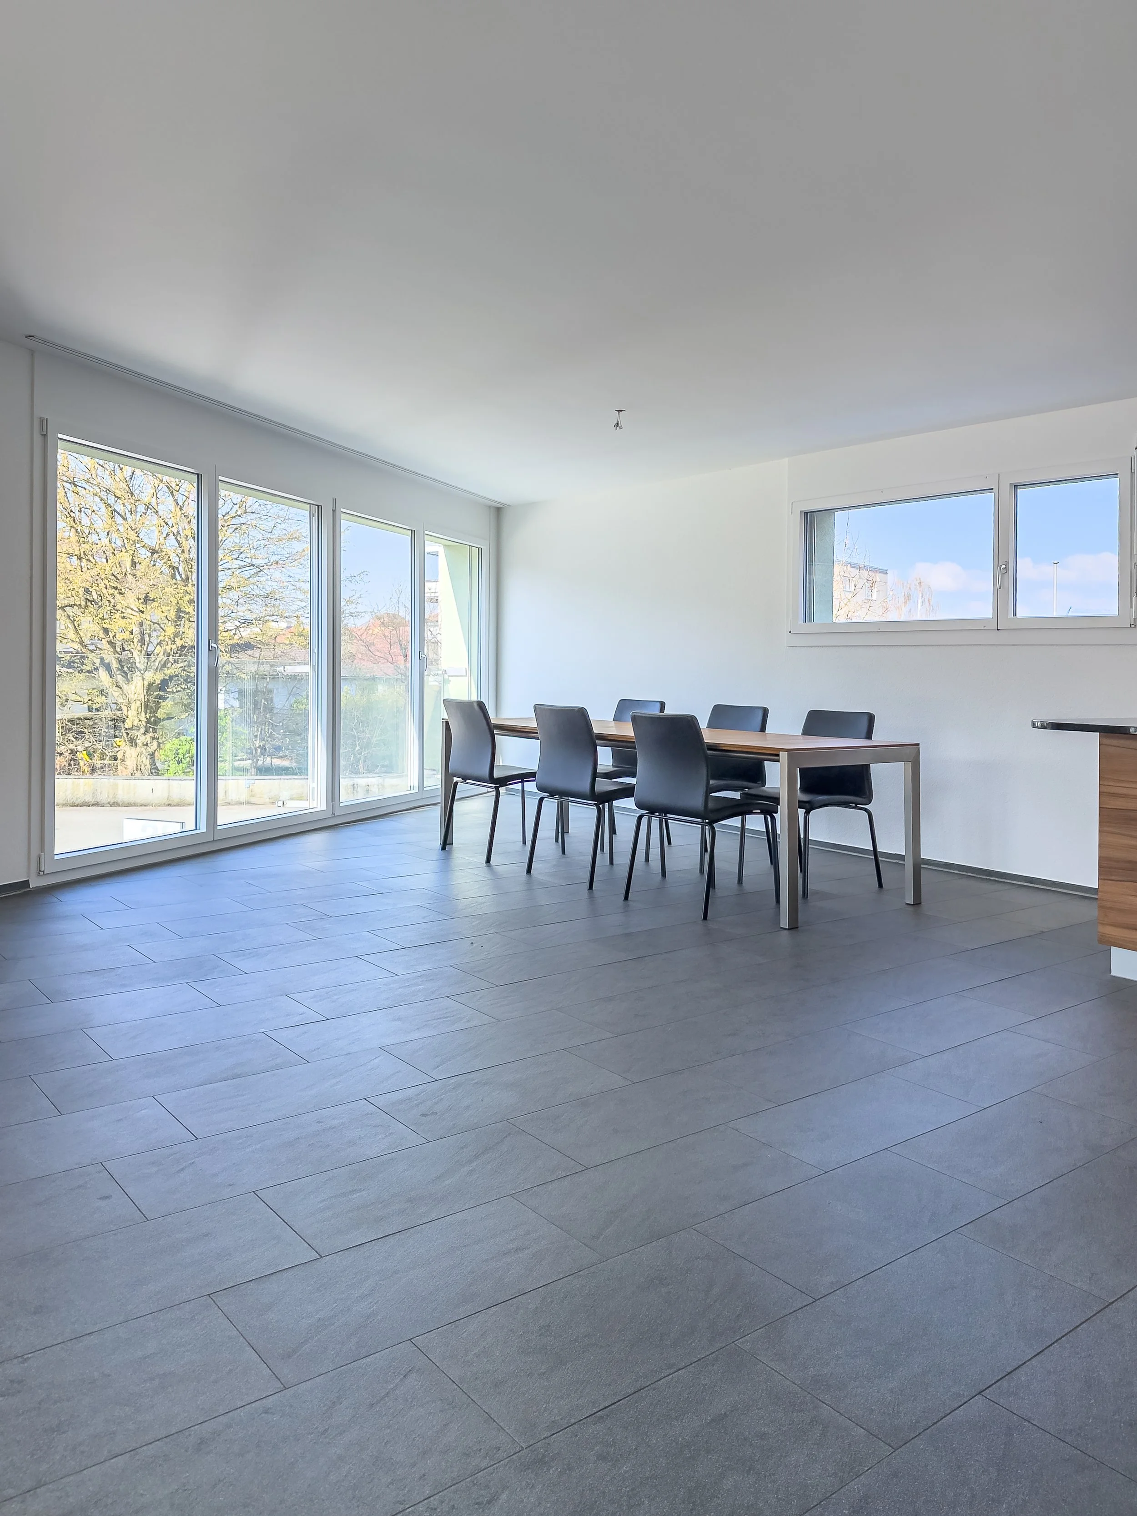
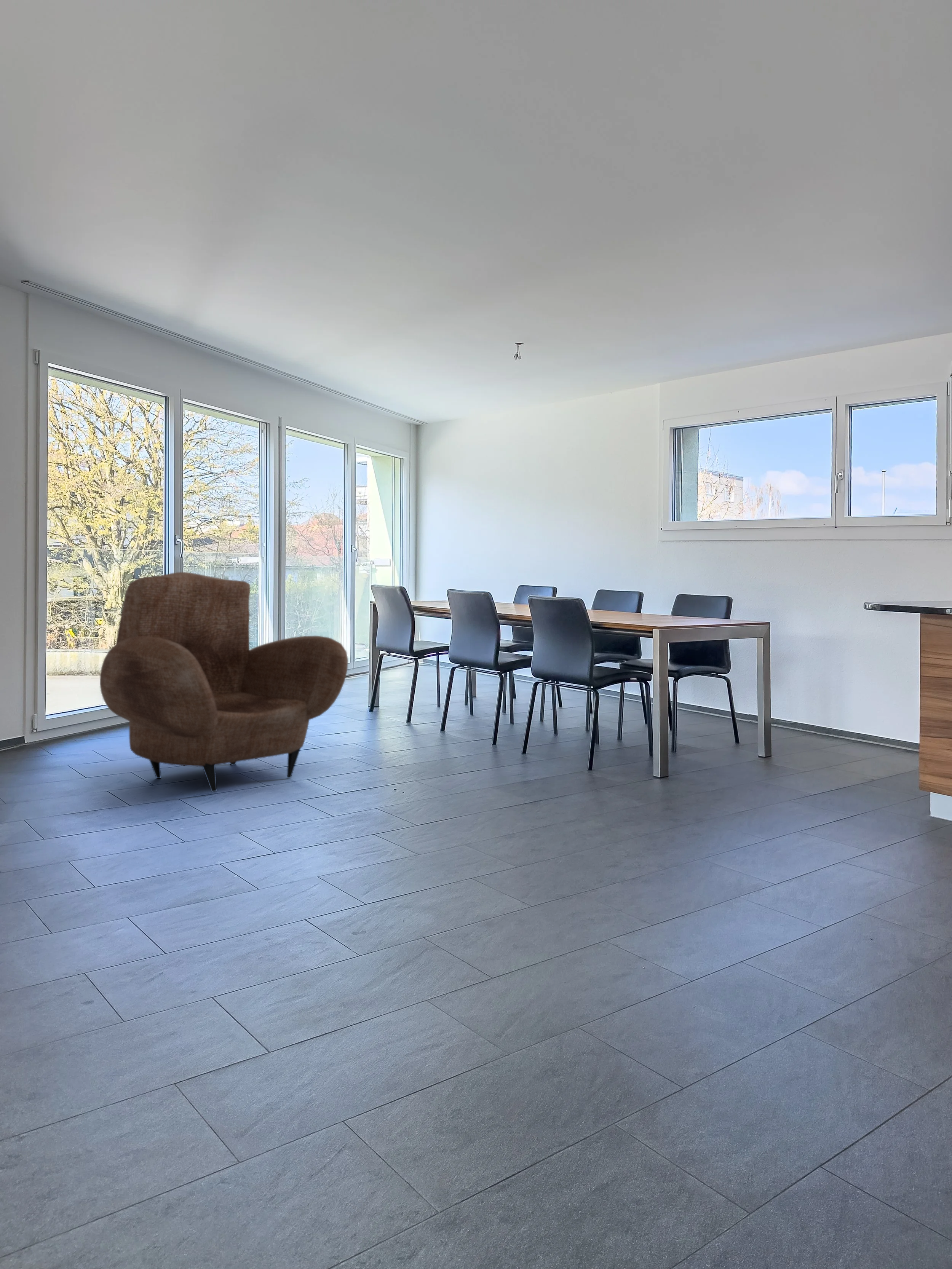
+ armchair (220, 675)
